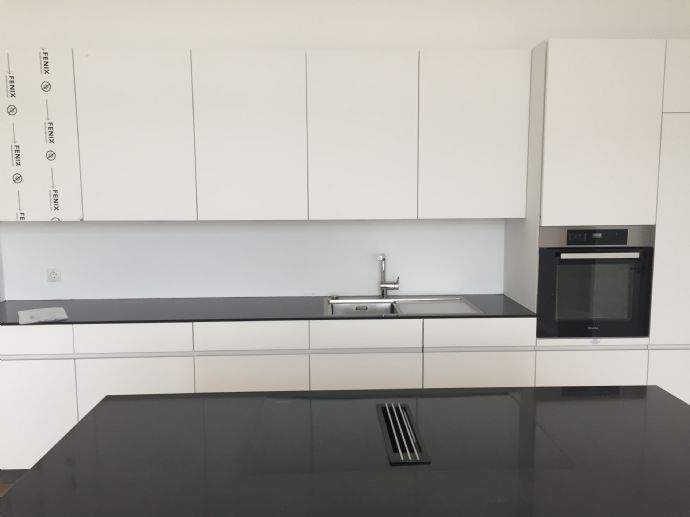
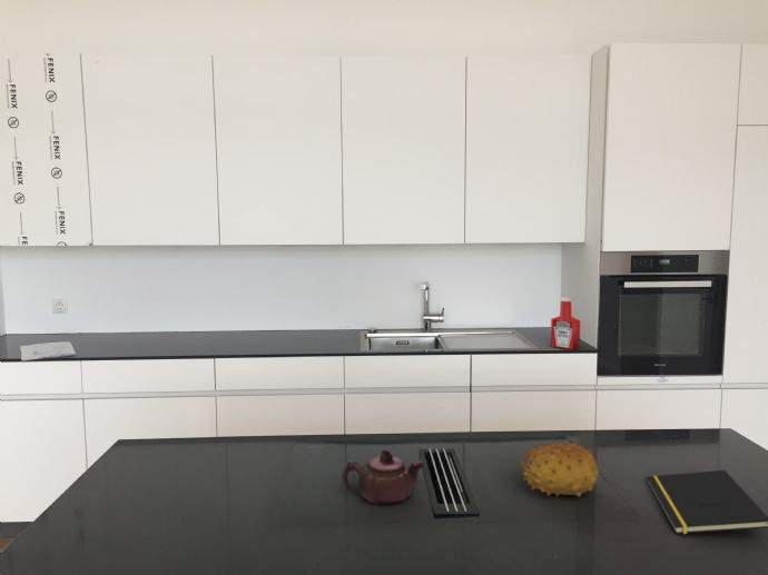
+ fruit (559, 467)
+ notepad (702, 499)
+ soap bottle (565, 321)
+ teapot (383, 473)
